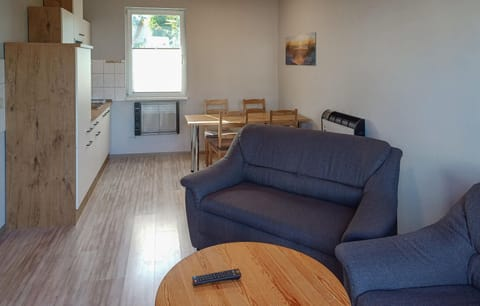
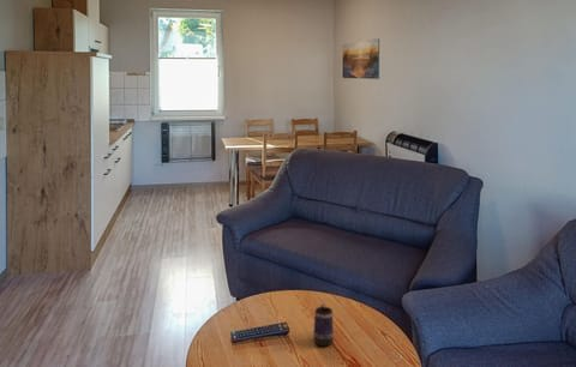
+ mug (323, 323)
